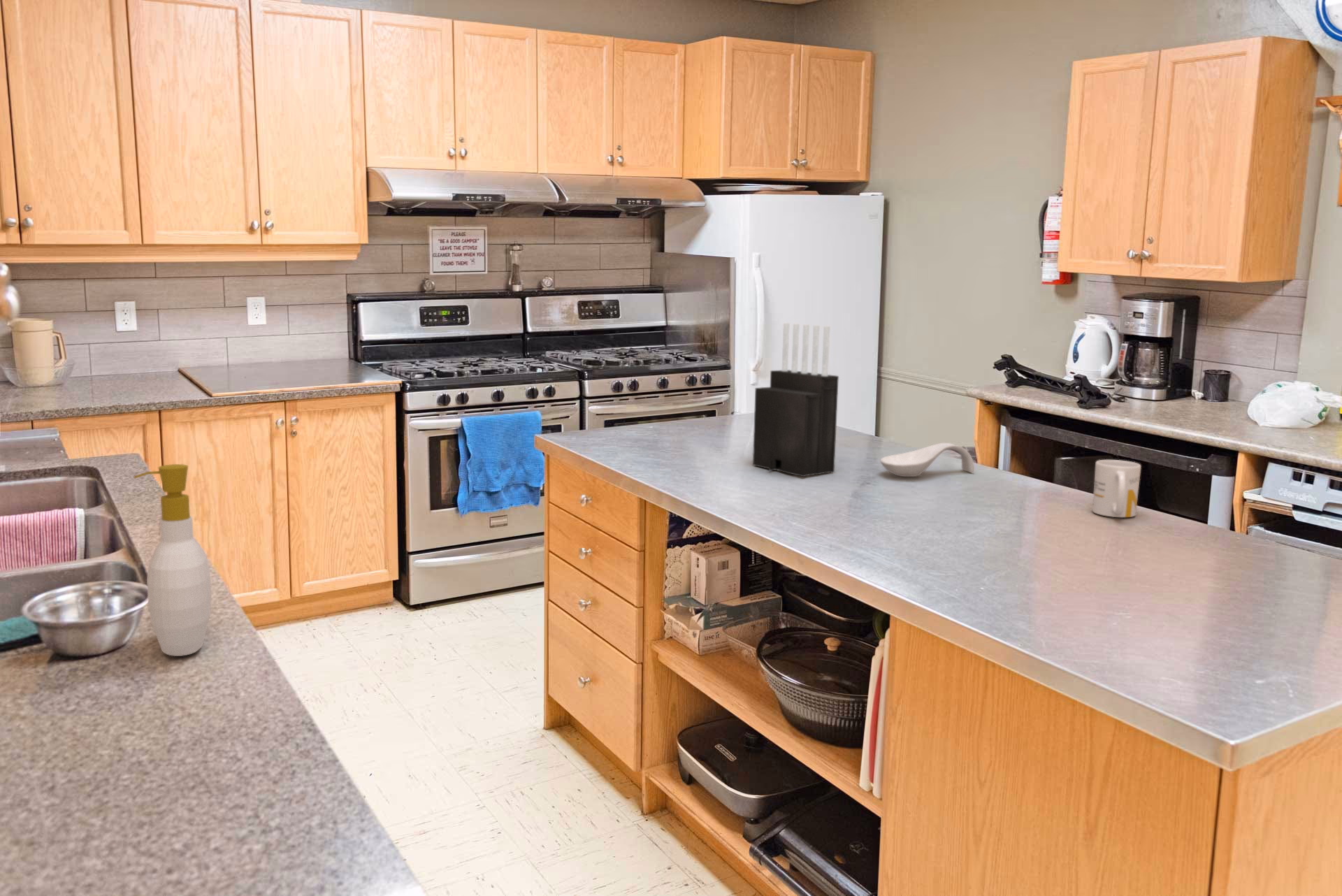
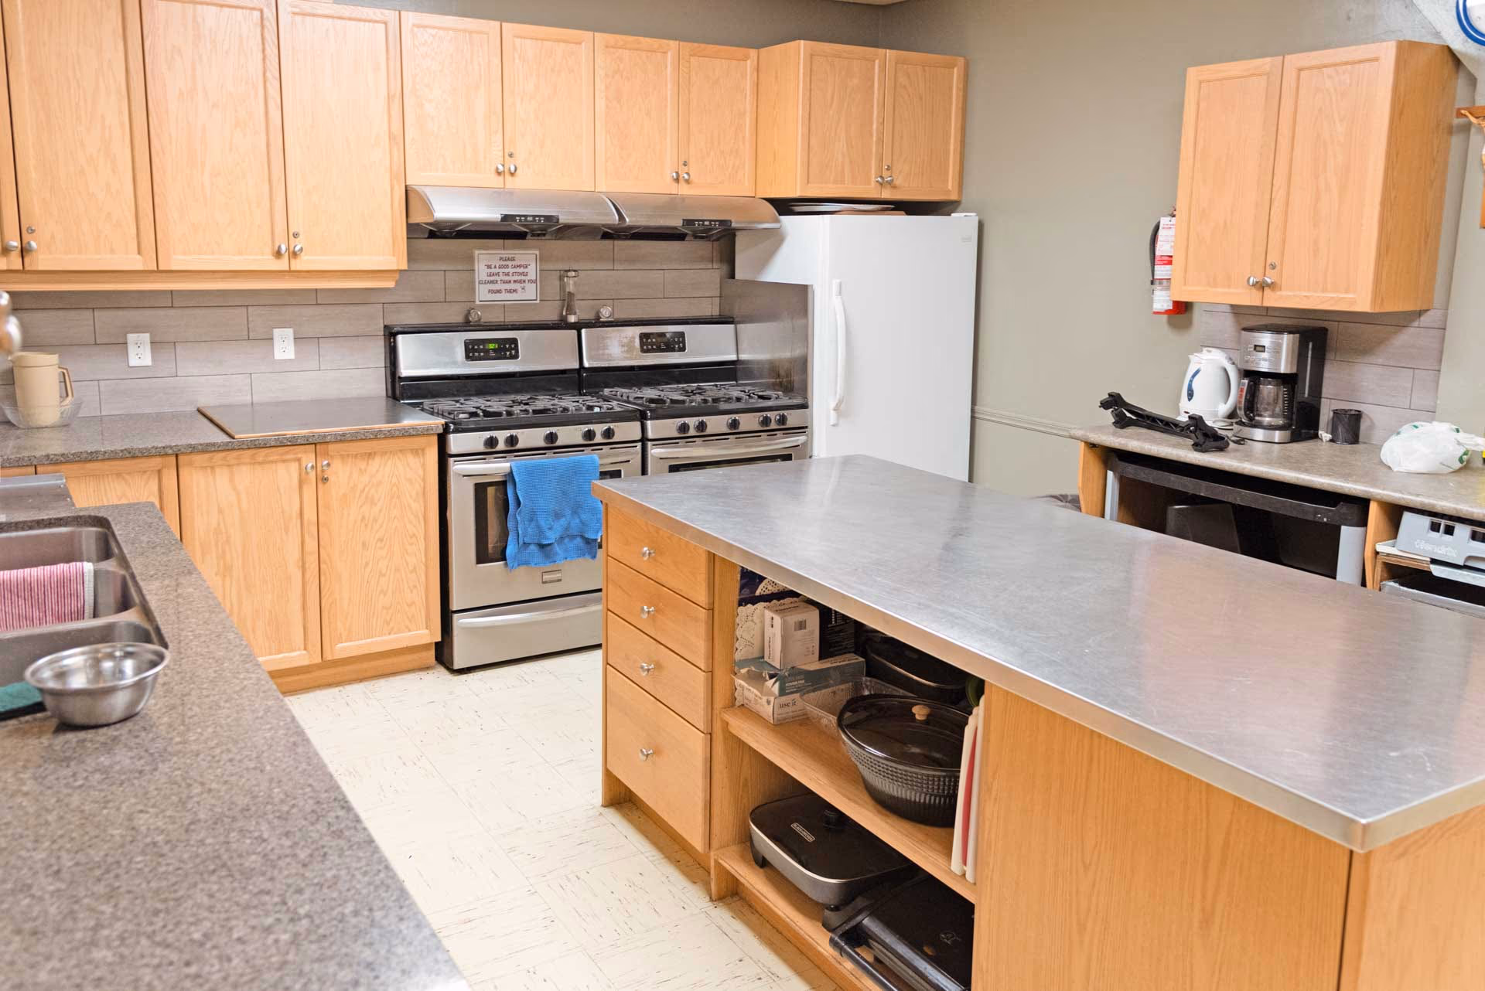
- knife block (792, 398)
- spoon rest (927, 458)
- soap bottle (174, 558)
- mug (1120, 489)
